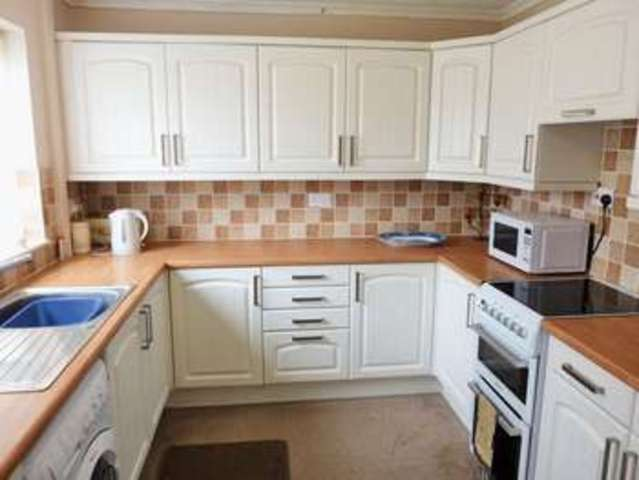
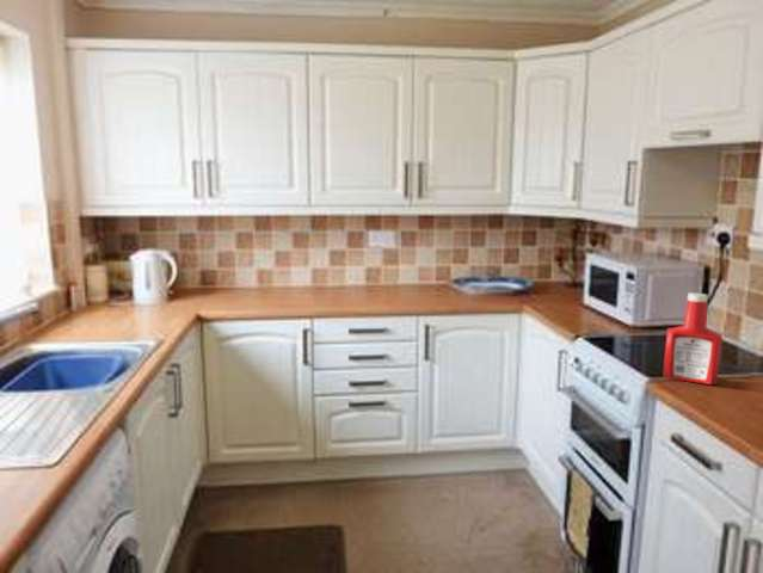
+ soap bottle (693, 337)
